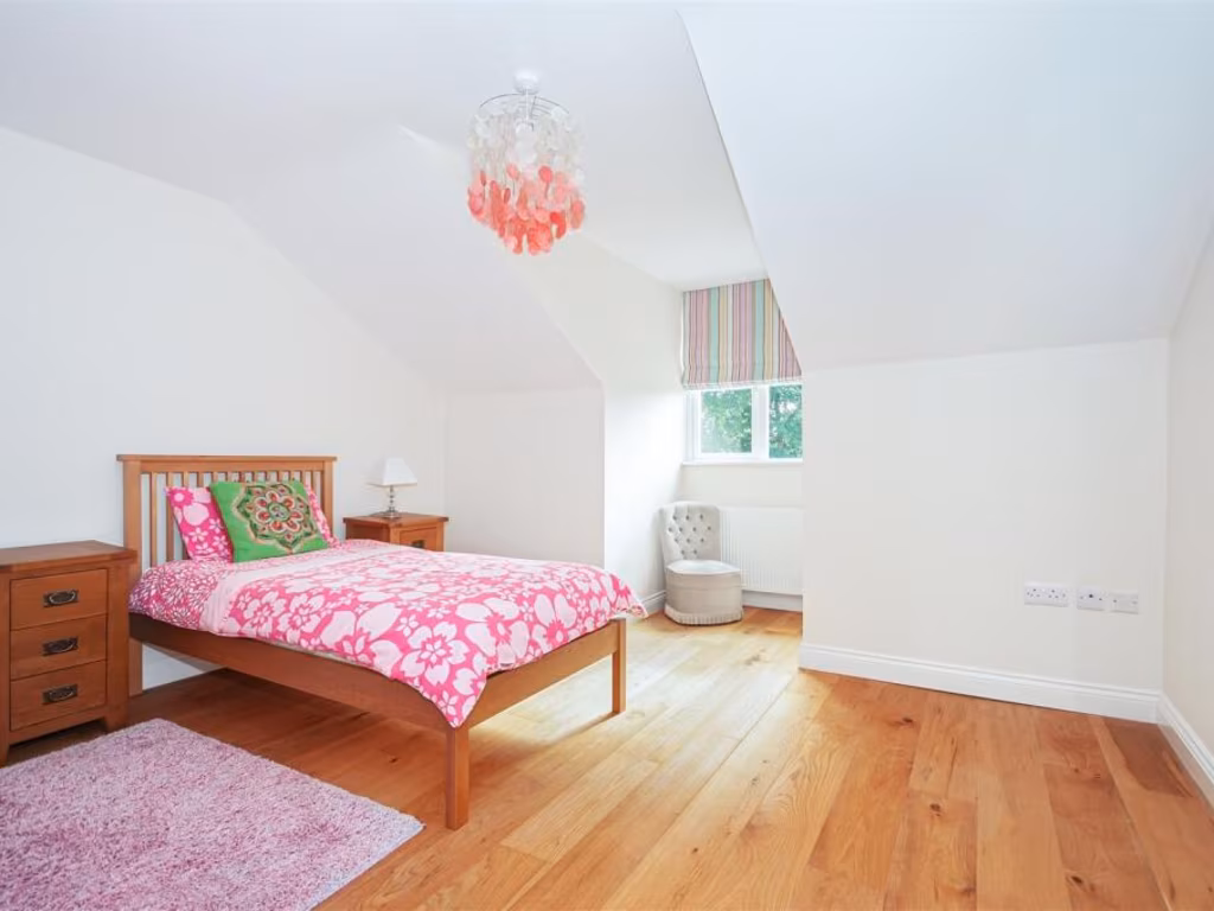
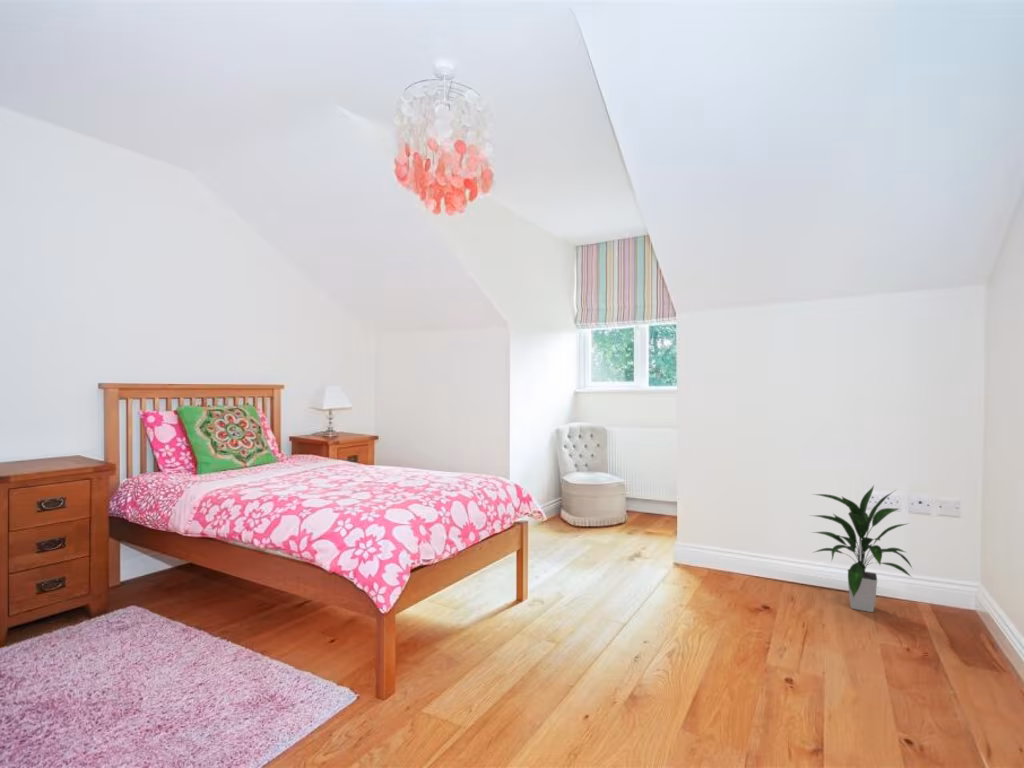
+ indoor plant (859, 546)
